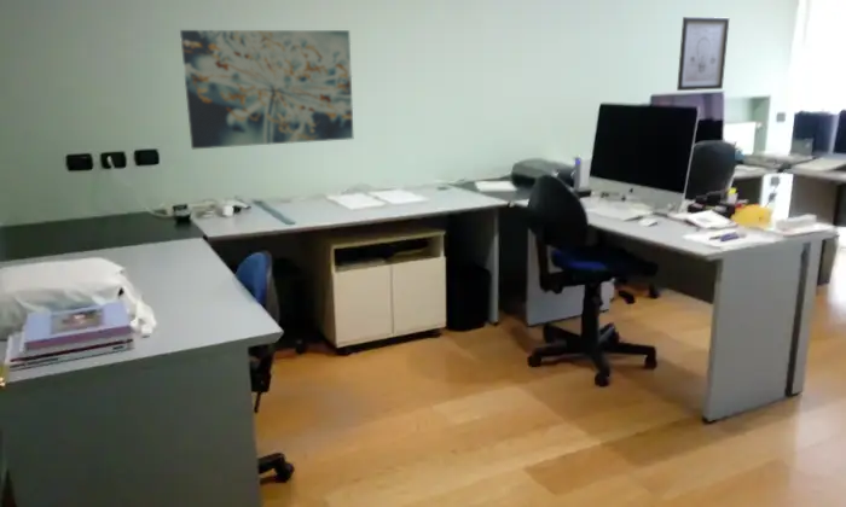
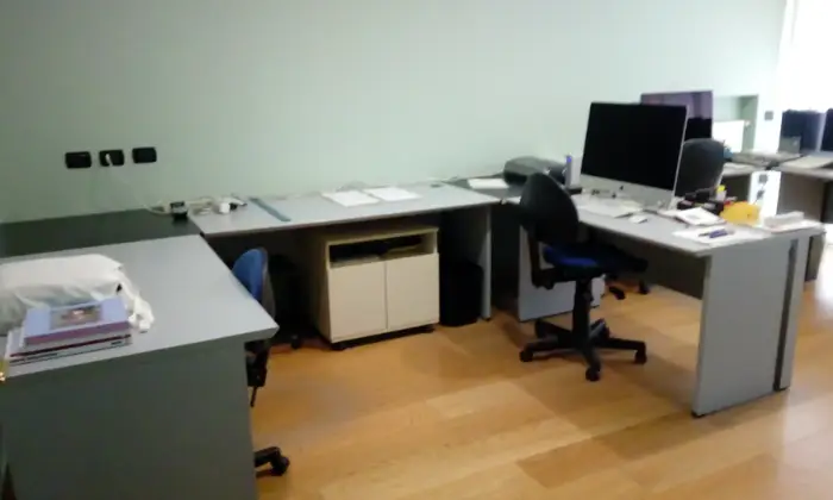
- wall art (272, 87)
- wall art (702, 53)
